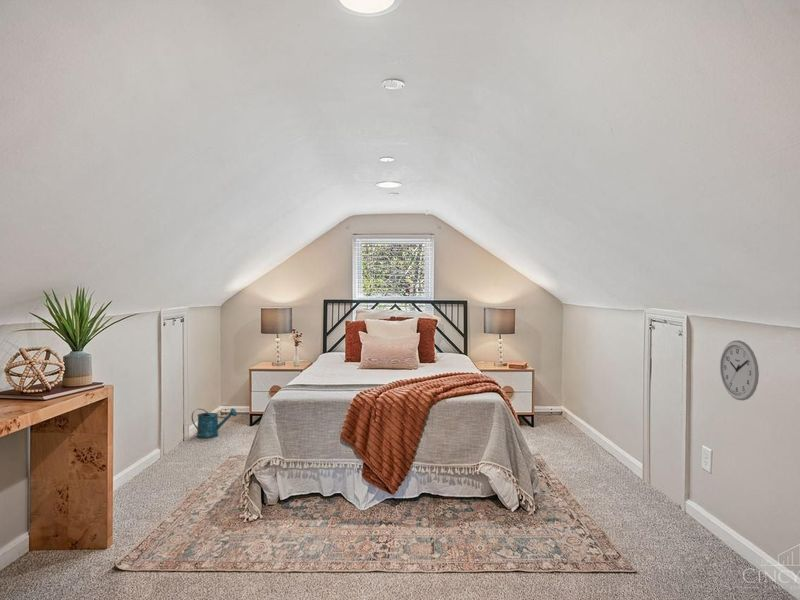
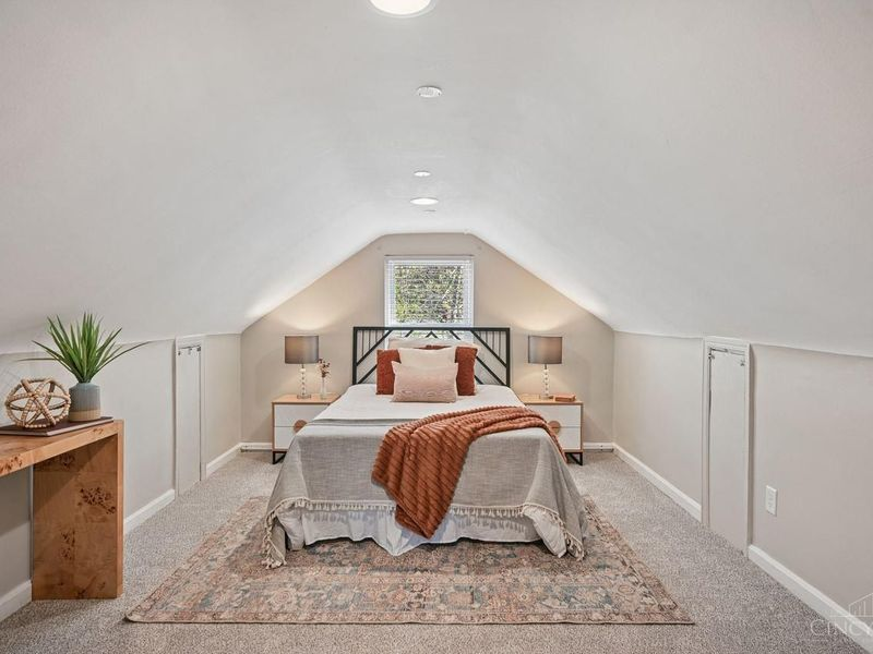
- wall clock (737, 370)
- watering can (214, 422)
